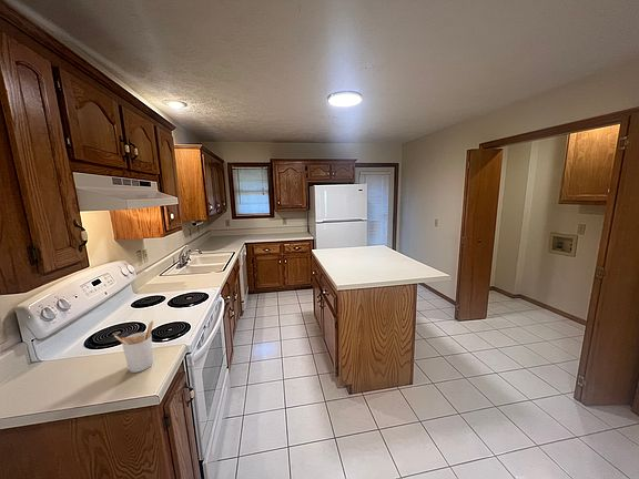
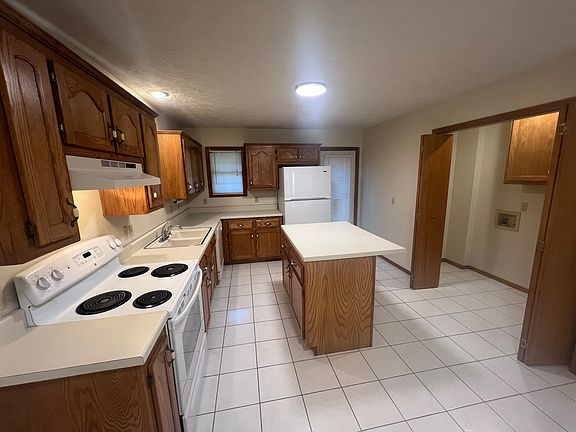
- utensil holder (136, 348)
